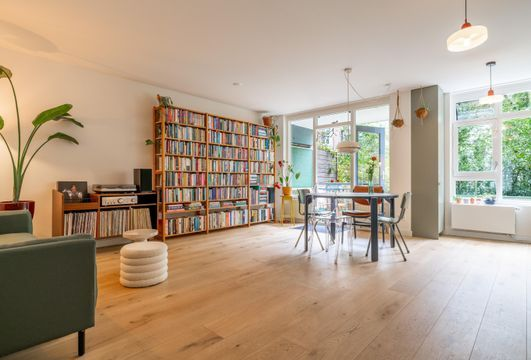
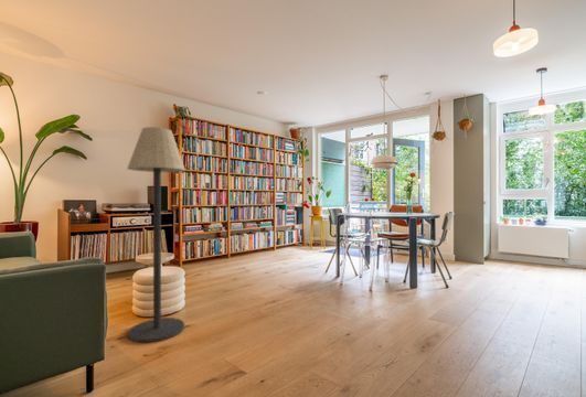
+ floor lamp (157, 229)
